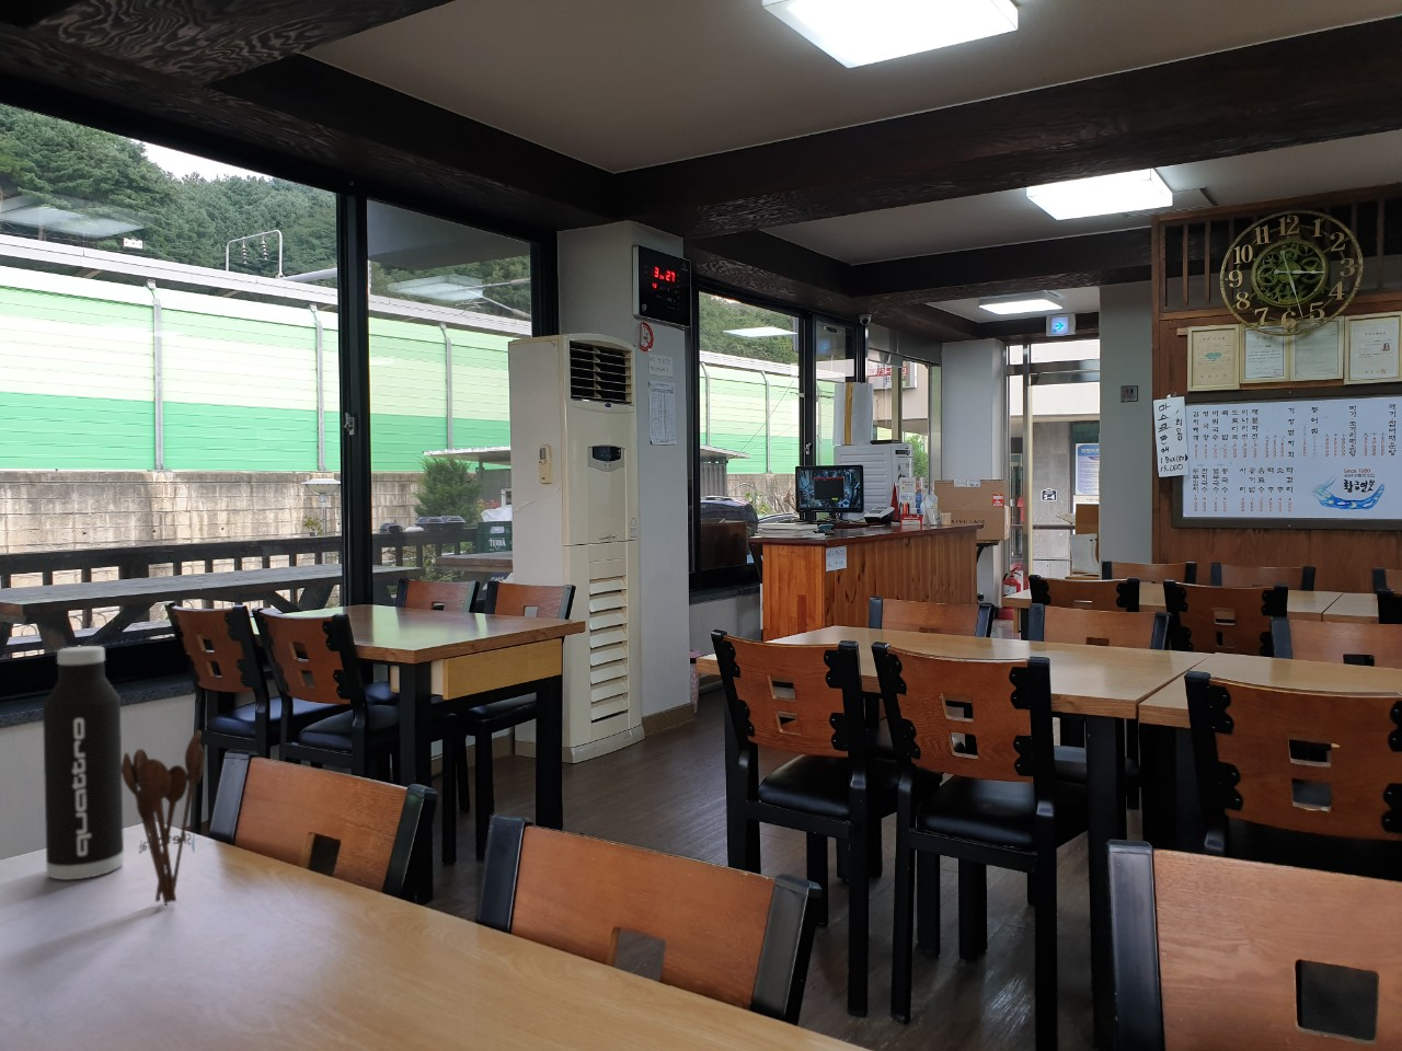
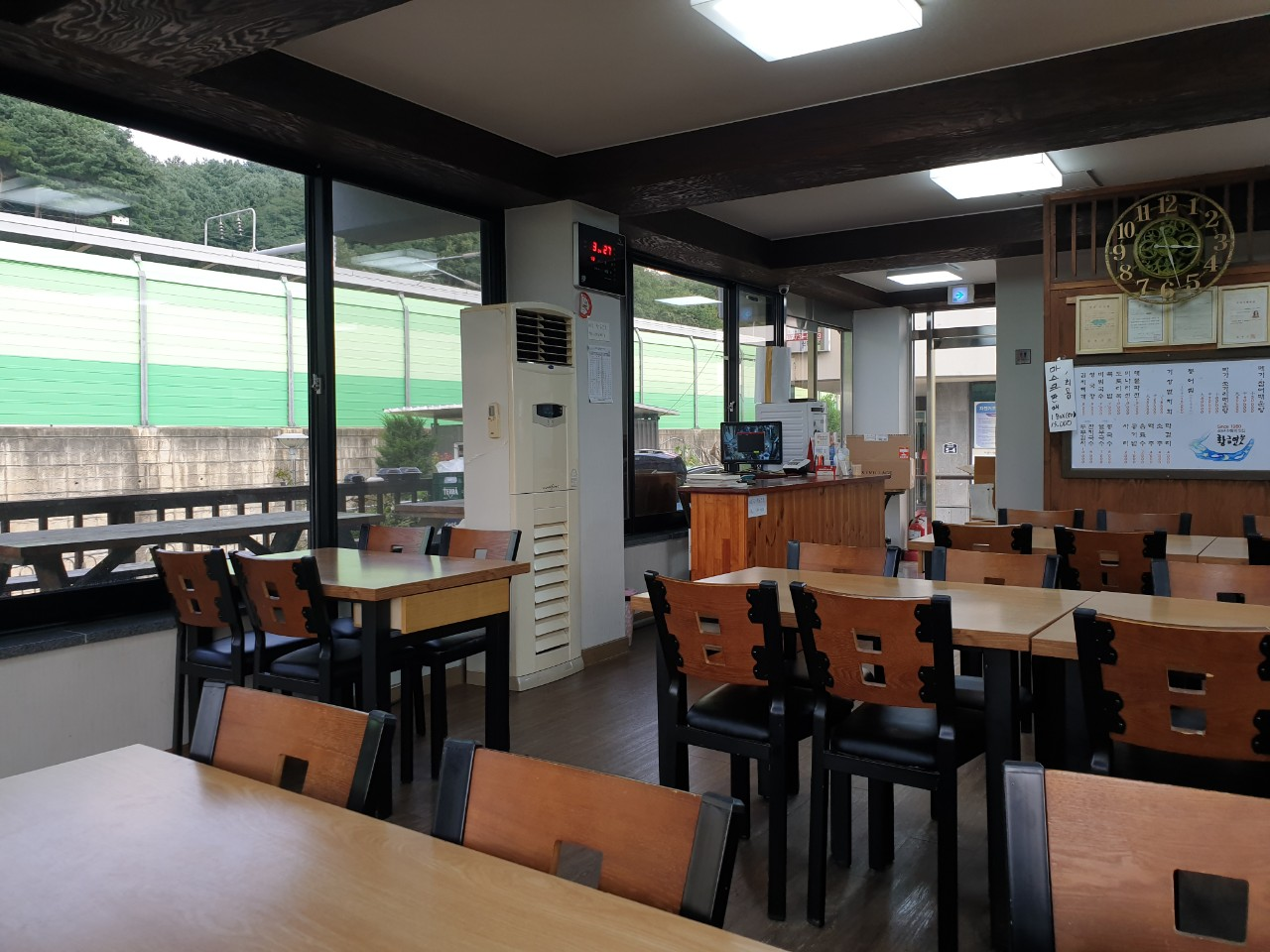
- utensil holder (169, 818)
- water bottle (83, 758)
